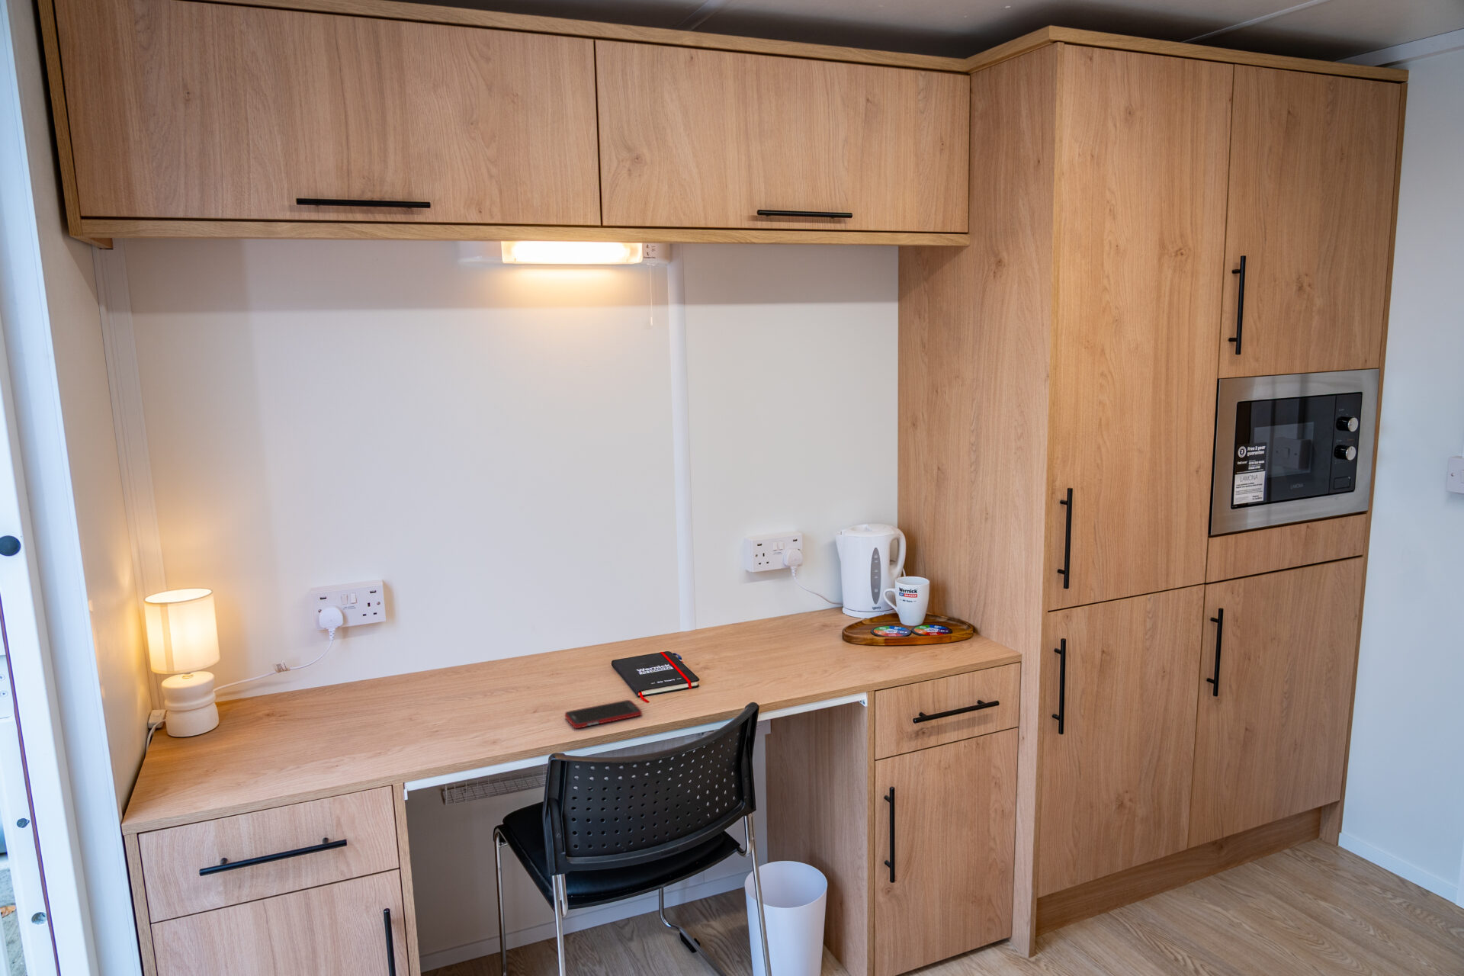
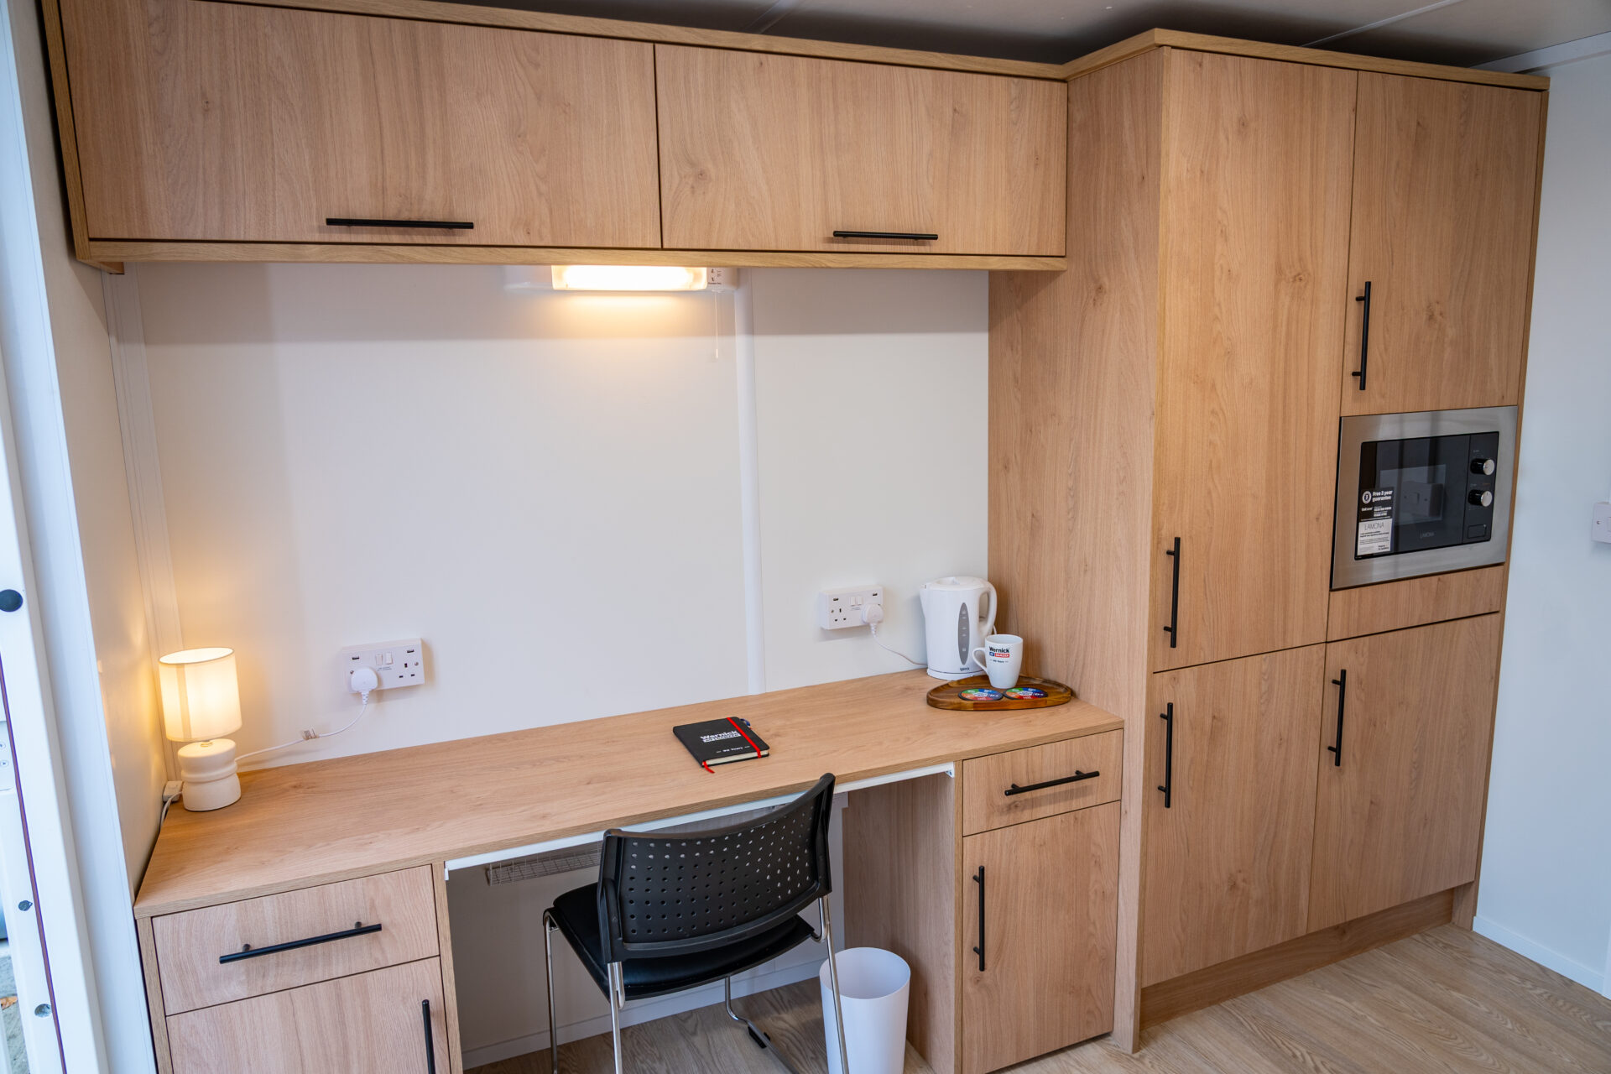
- cell phone (603, 713)
